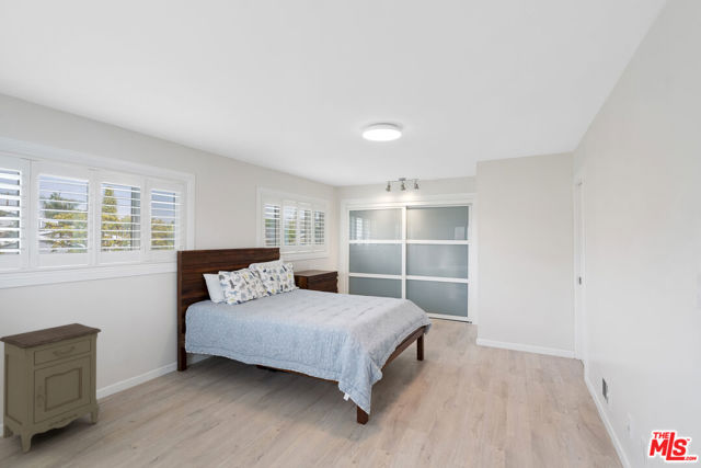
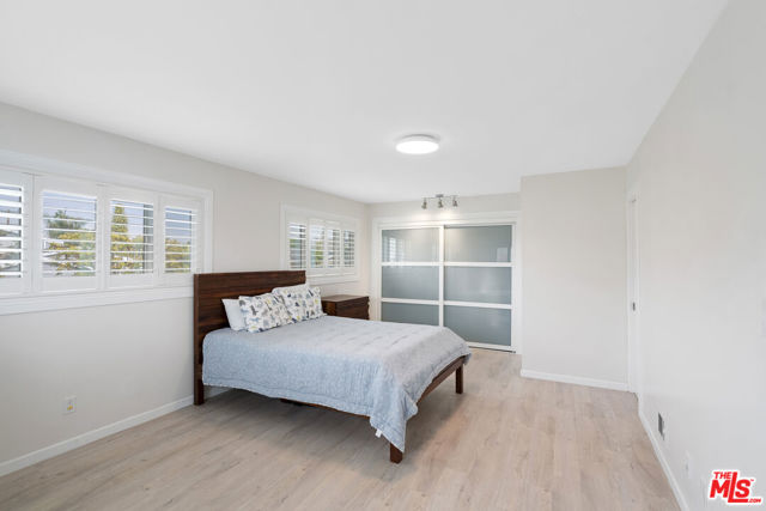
- nightstand (54, 381)
